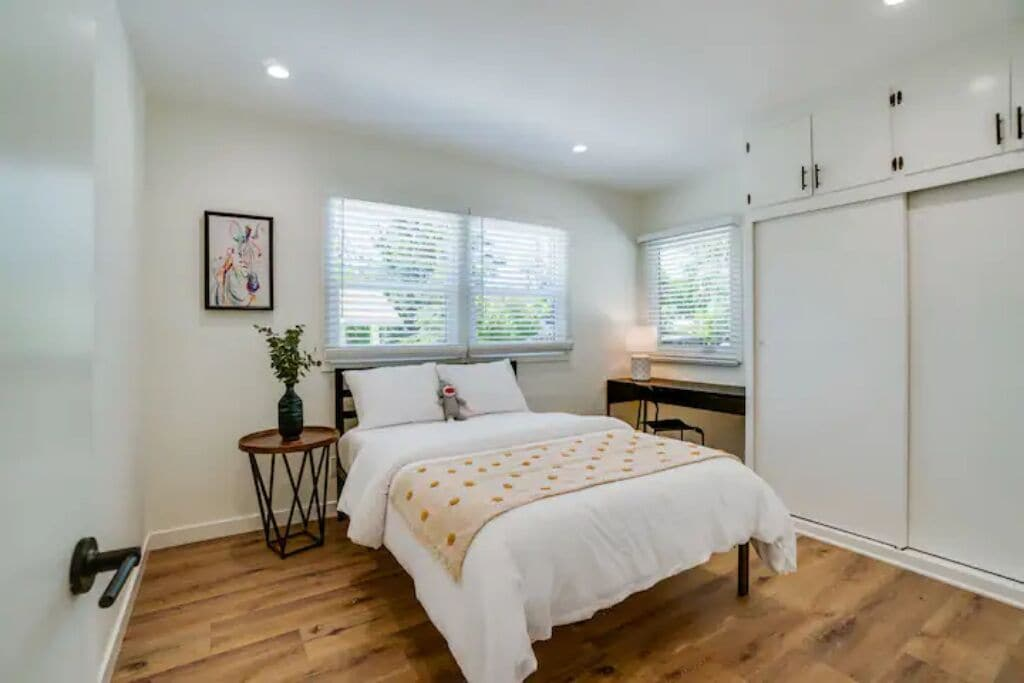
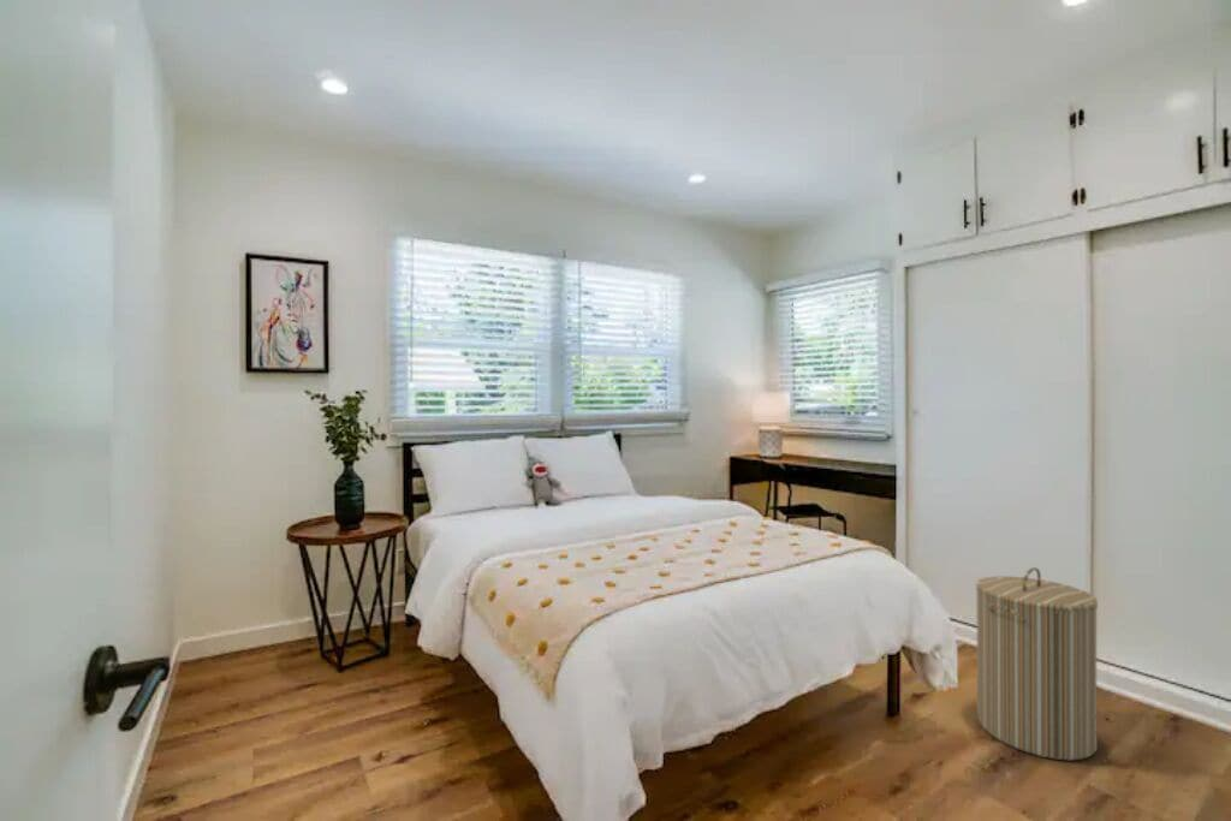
+ laundry hamper (1034, 649)
